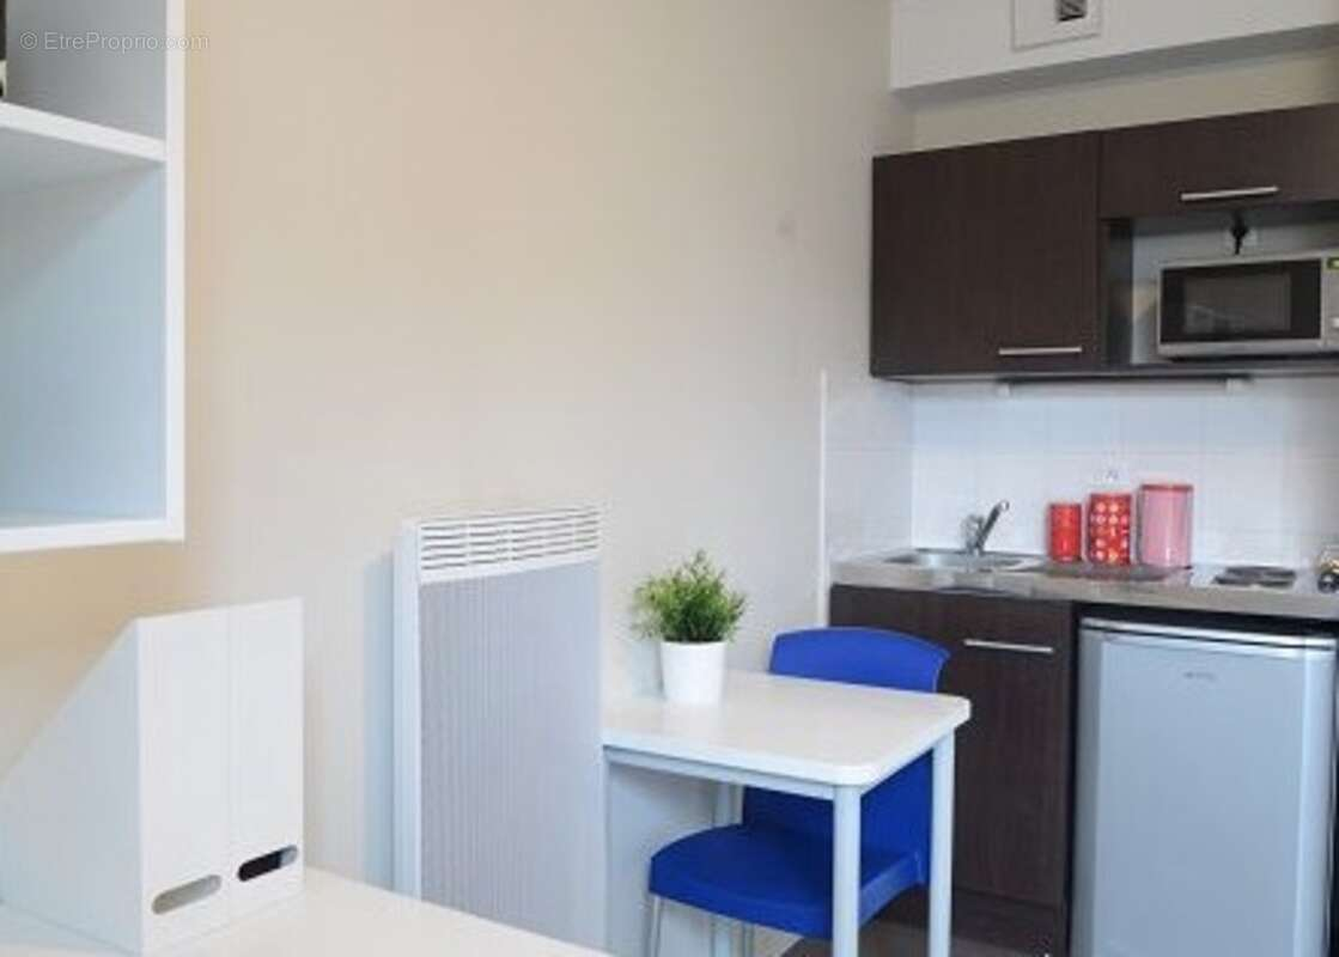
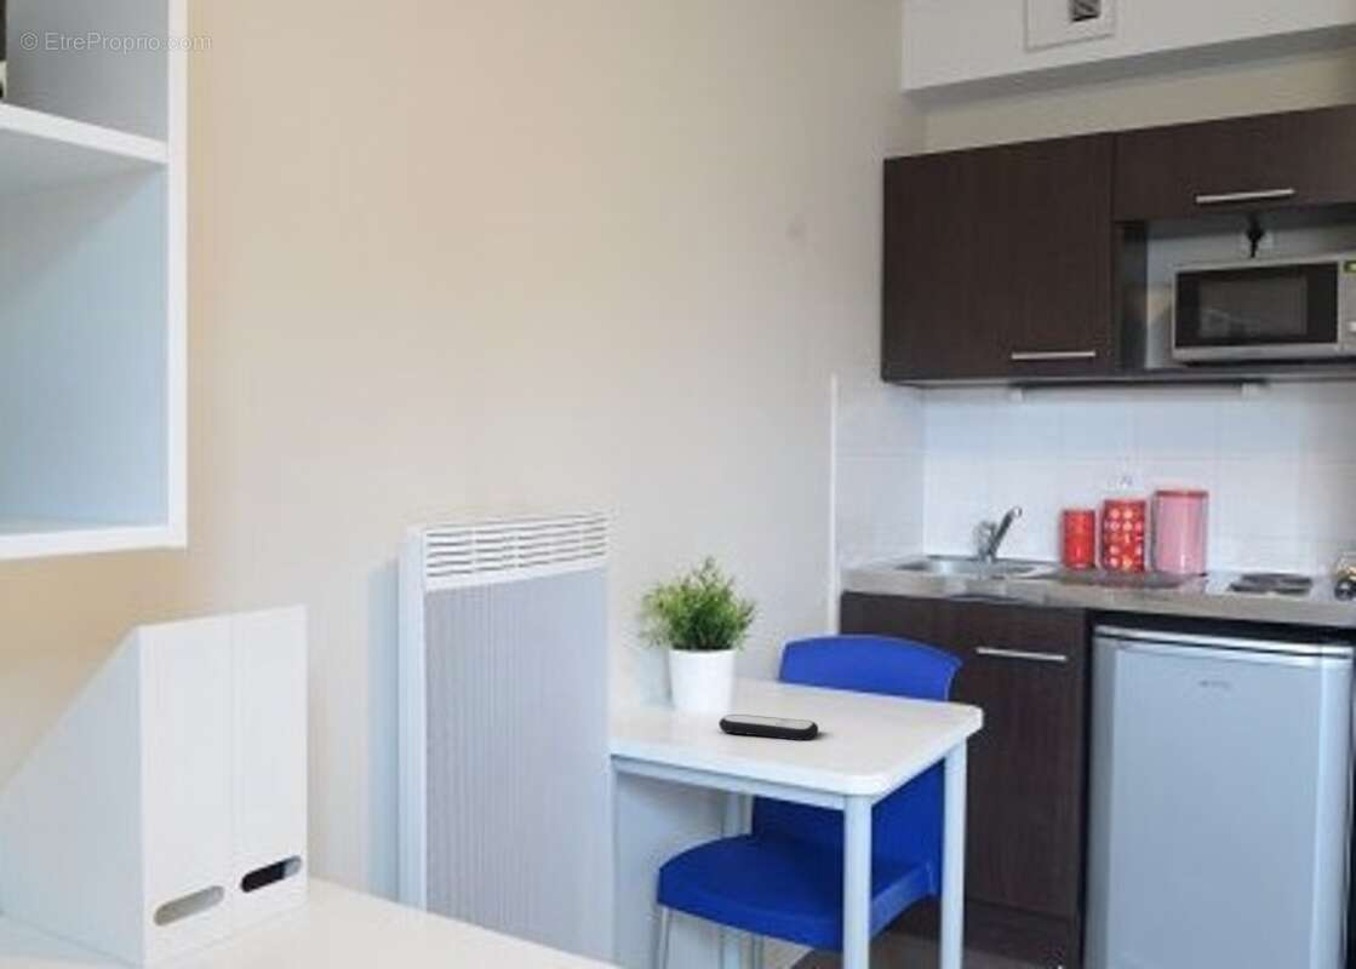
+ remote control (767, 726)
